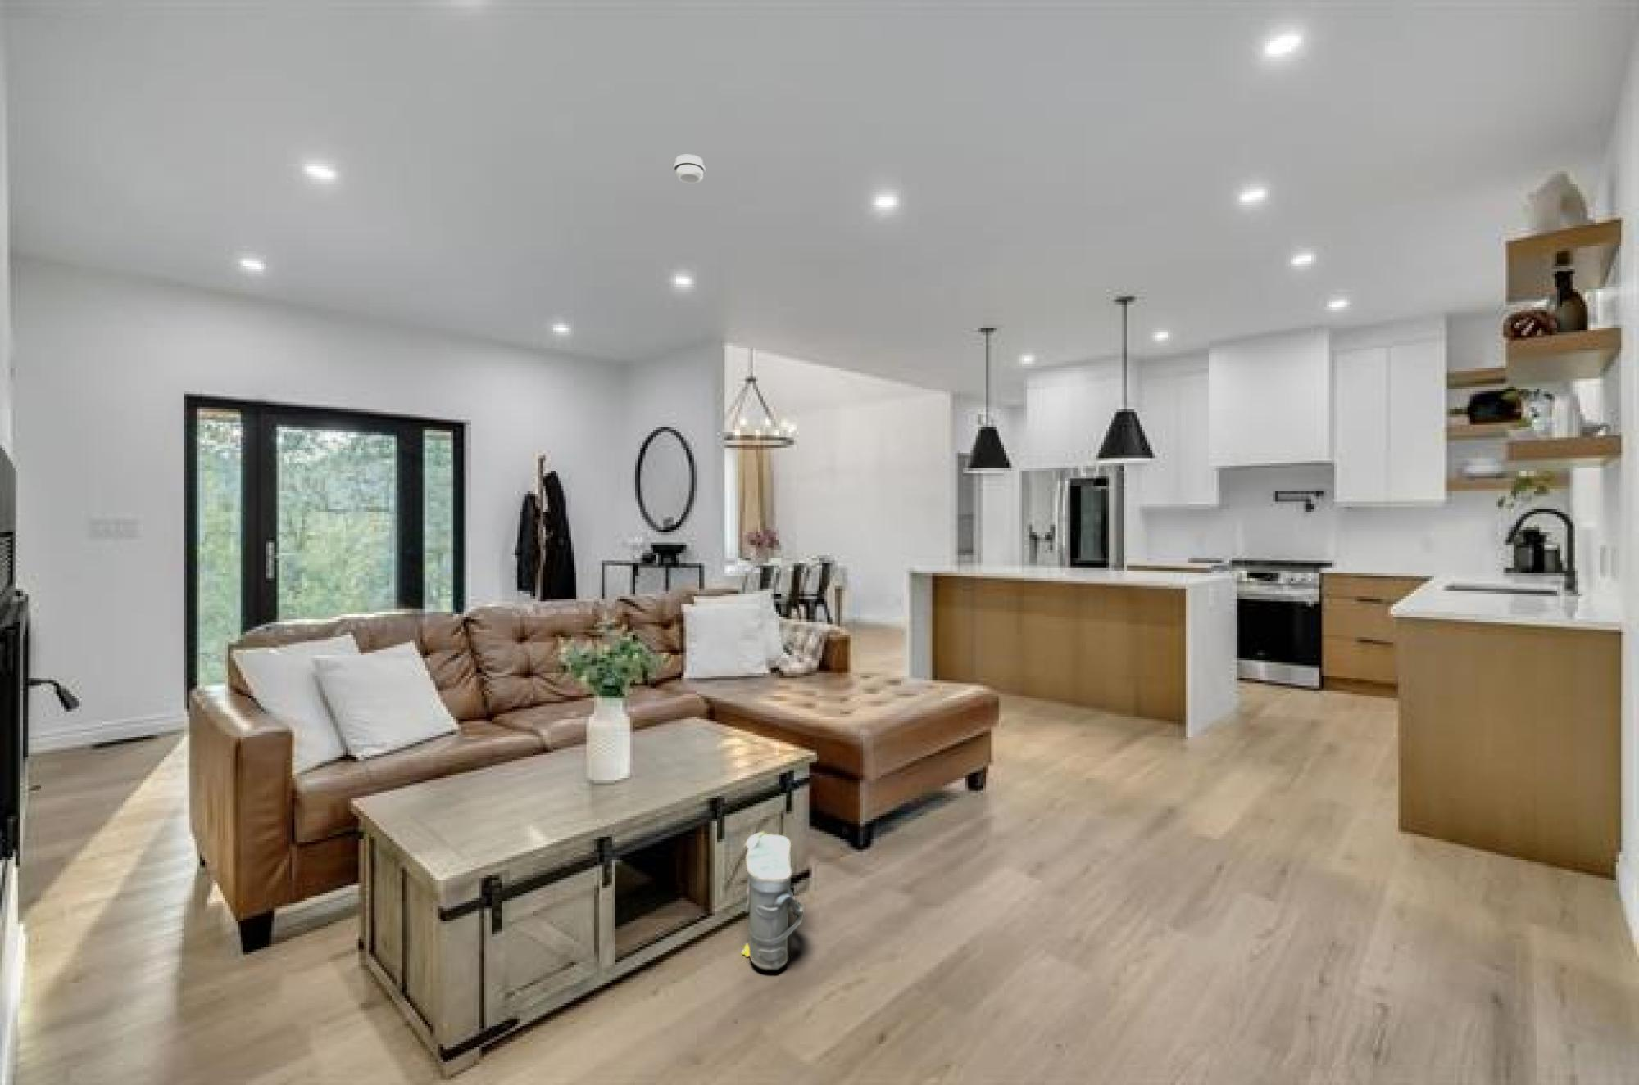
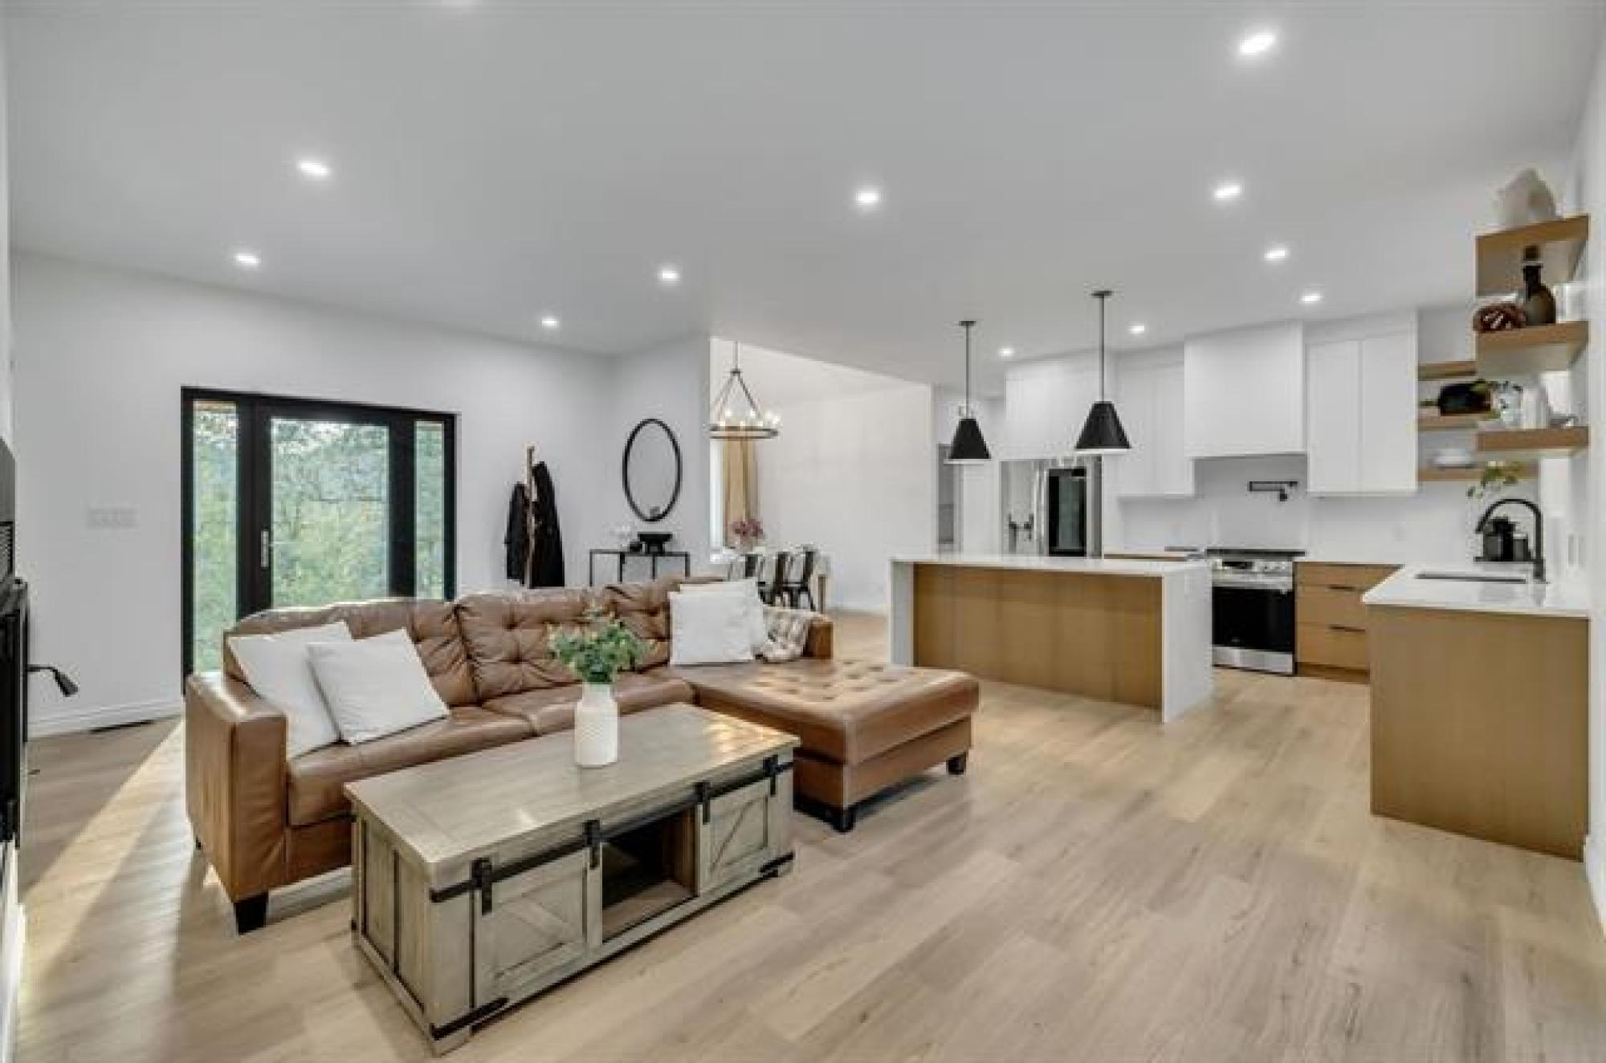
- smoke detector (689, 170)
- bag (774, 899)
